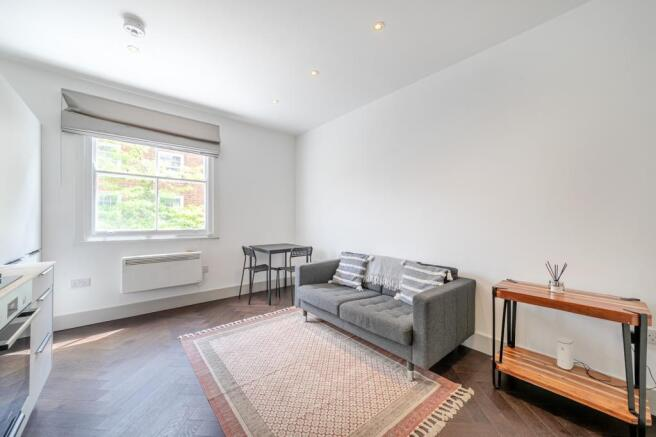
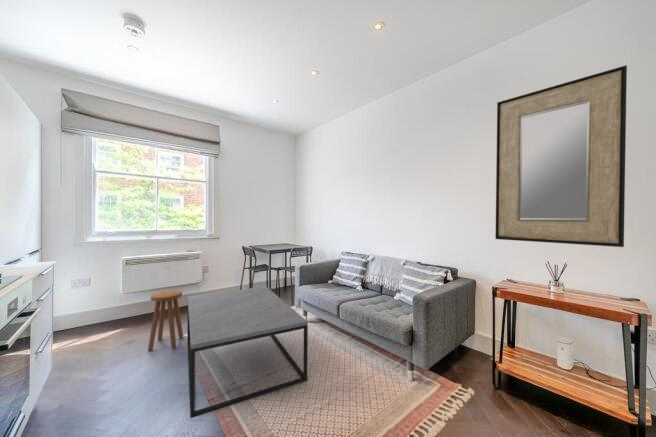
+ stool (168, 317)
+ coffee table (239, 332)
+ home mirror (552, 164)
